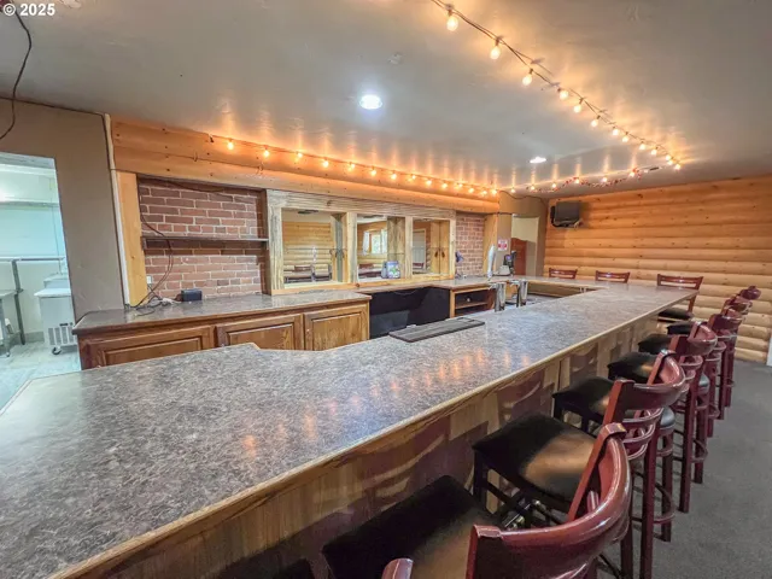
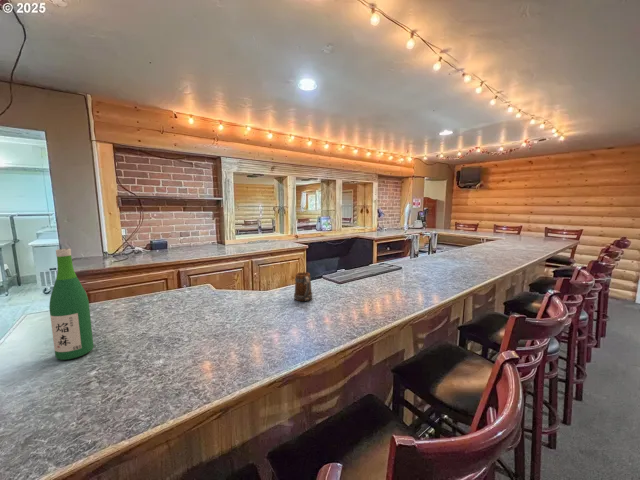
+ beer mug (304, 287)
+ sake bottle (69, 302)
